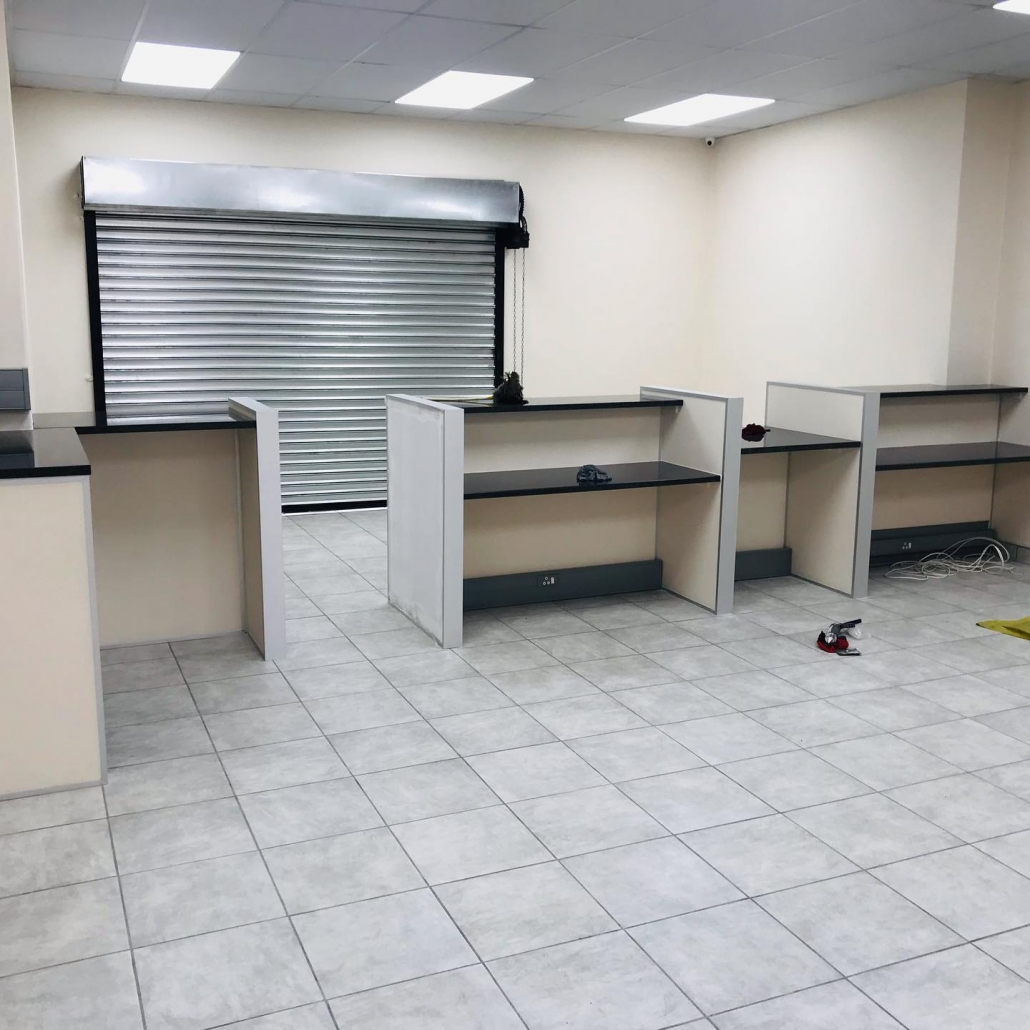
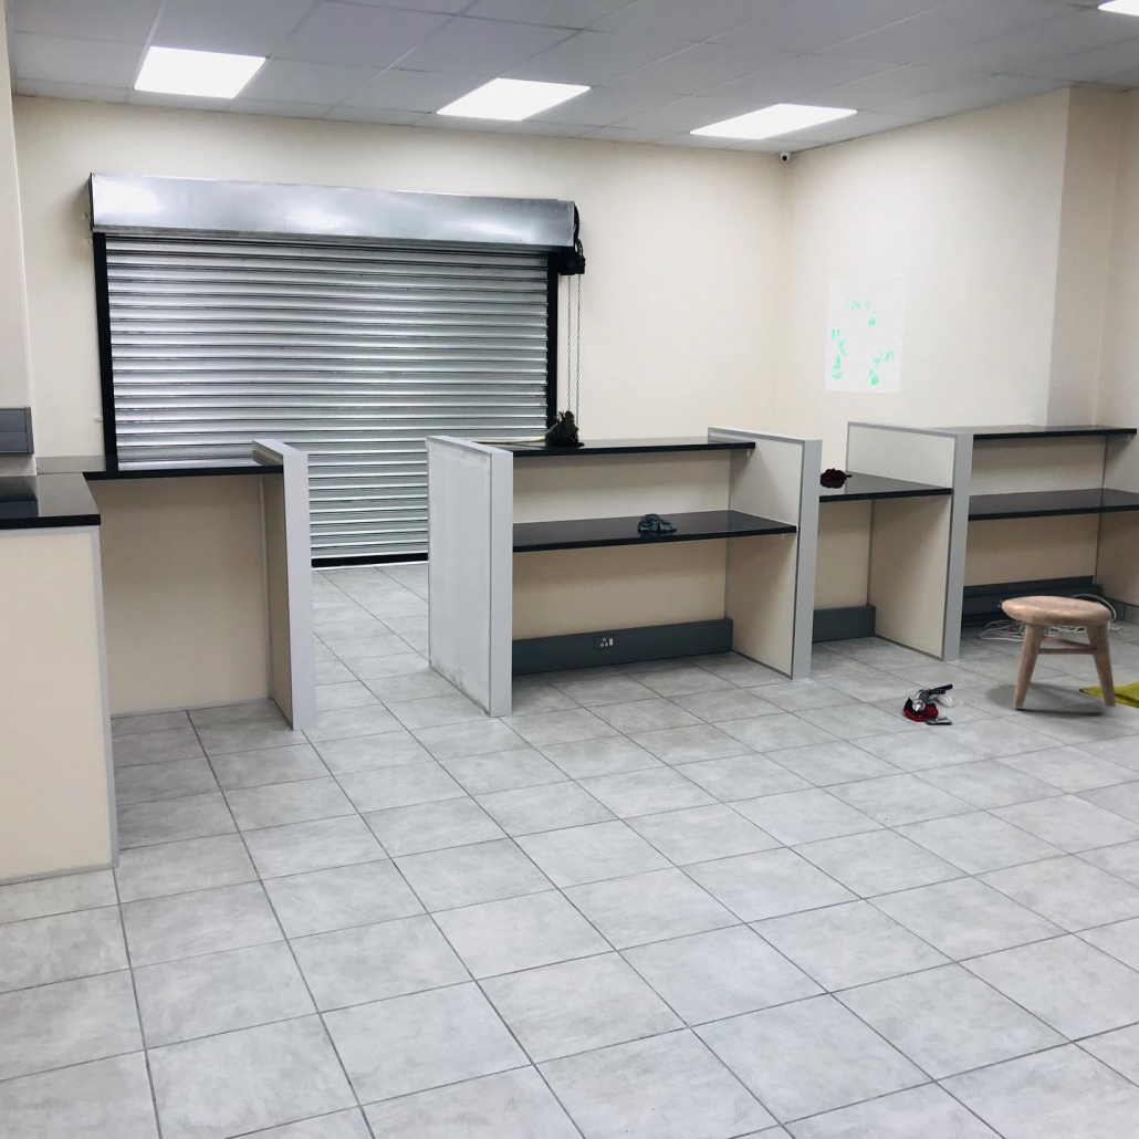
+ wall art (863, 335)
+ stool (1058, 651)
